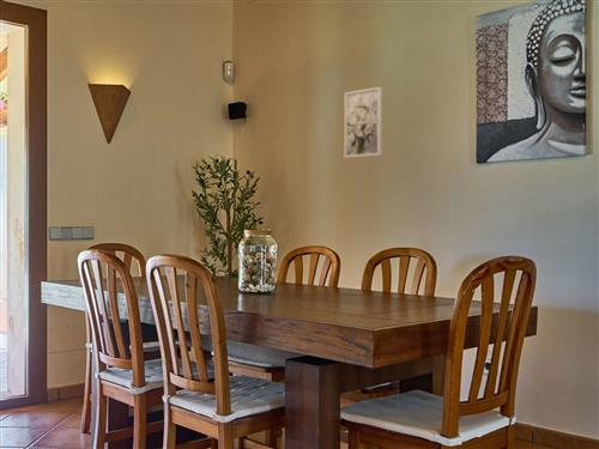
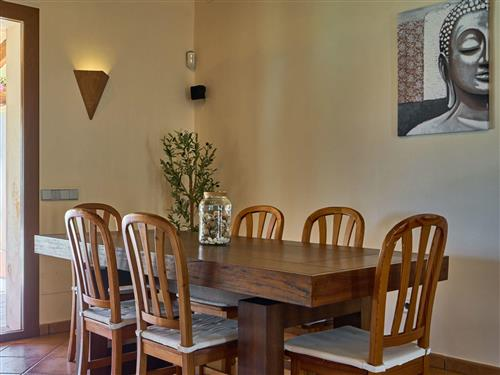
- wall art (362, 122)
